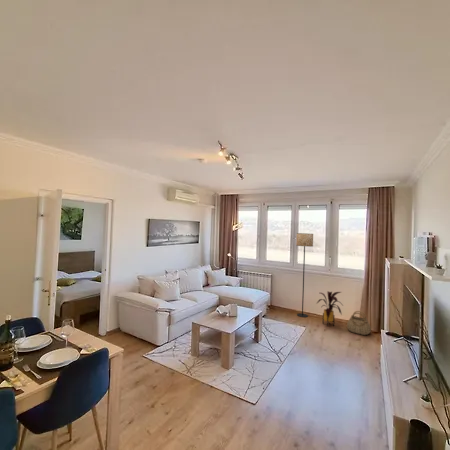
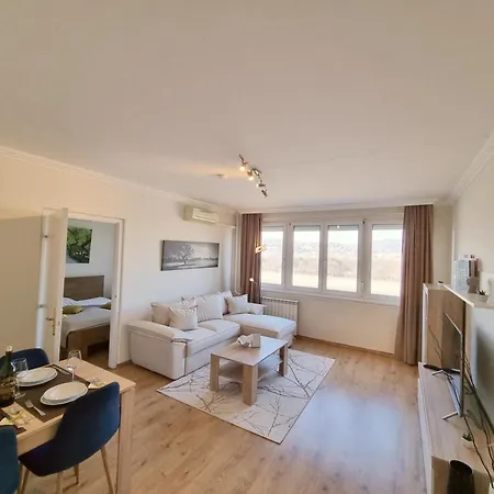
- basket (358, 322)
- house plant (329, 307)
- floor lamp (303, 274)
